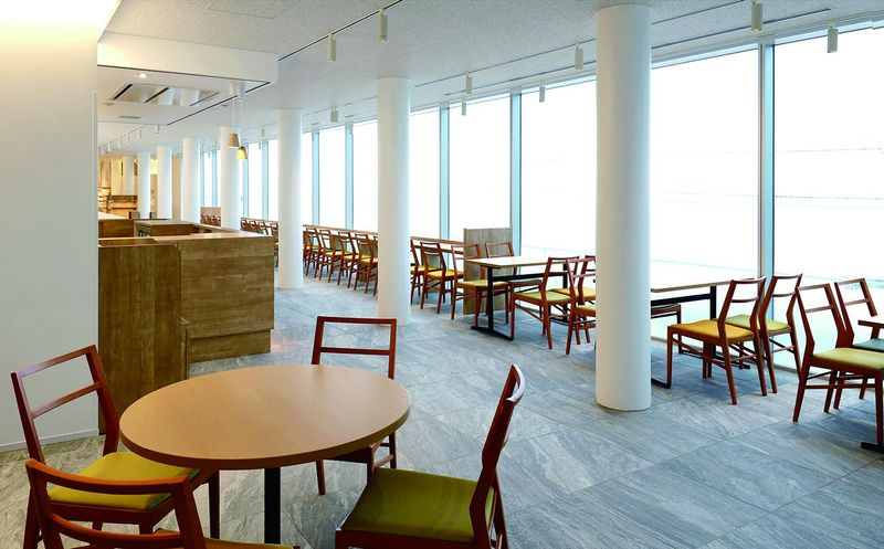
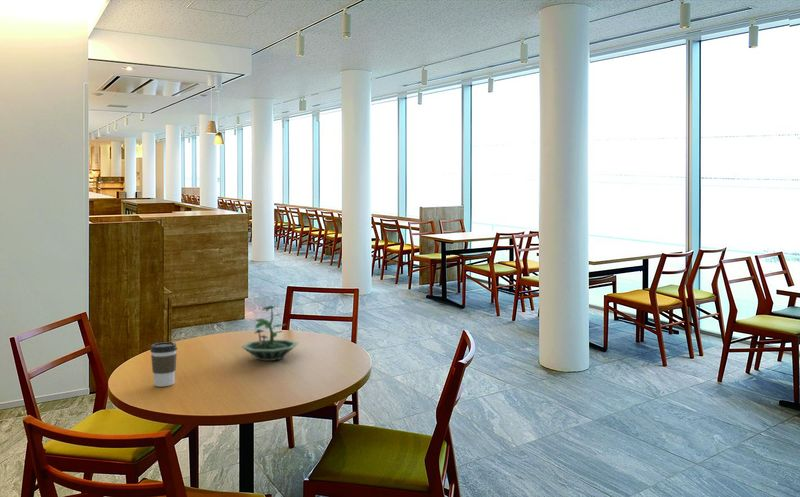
+ coffee cup (164, 364)
+ terrarium (271, 315)
